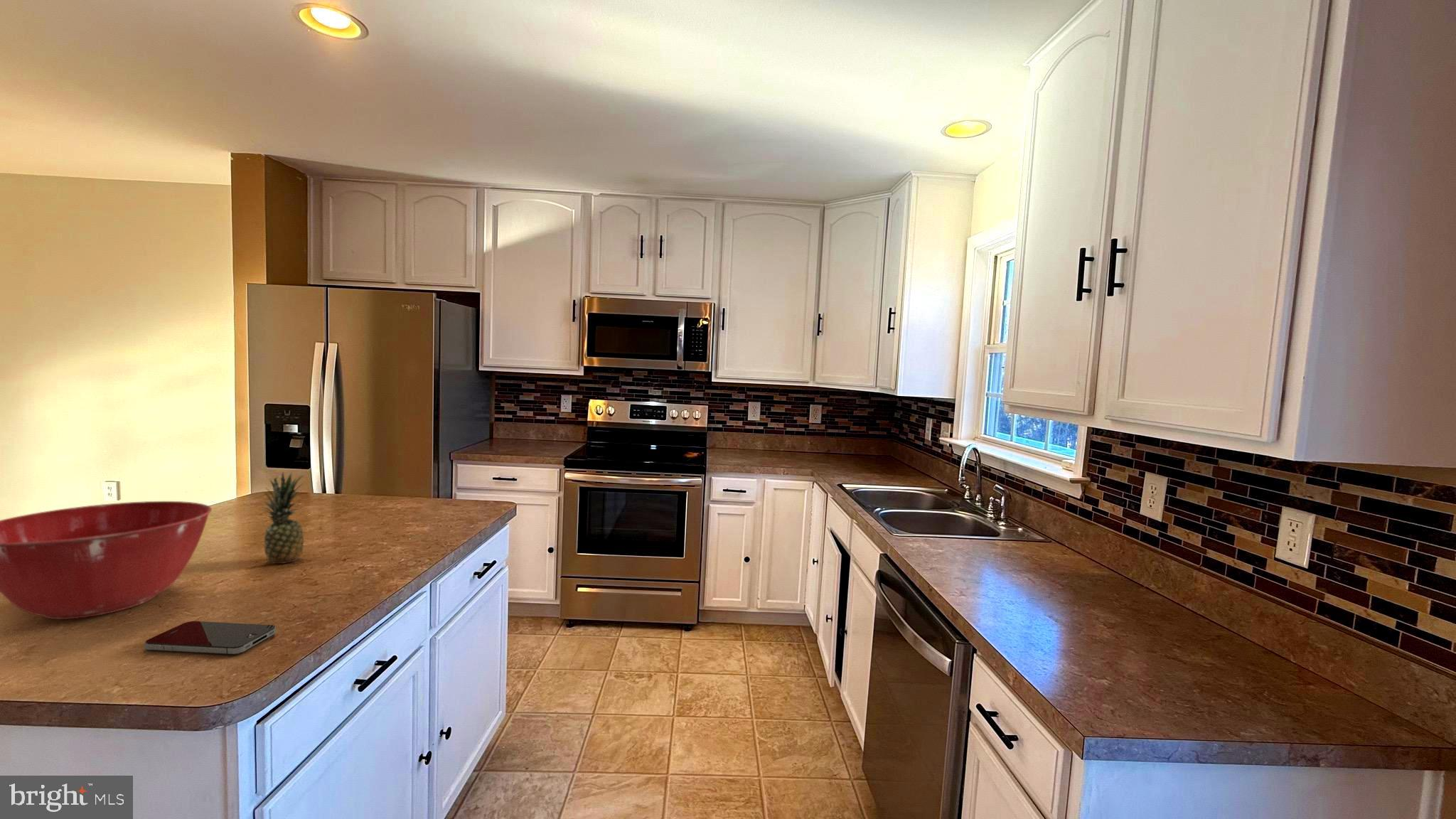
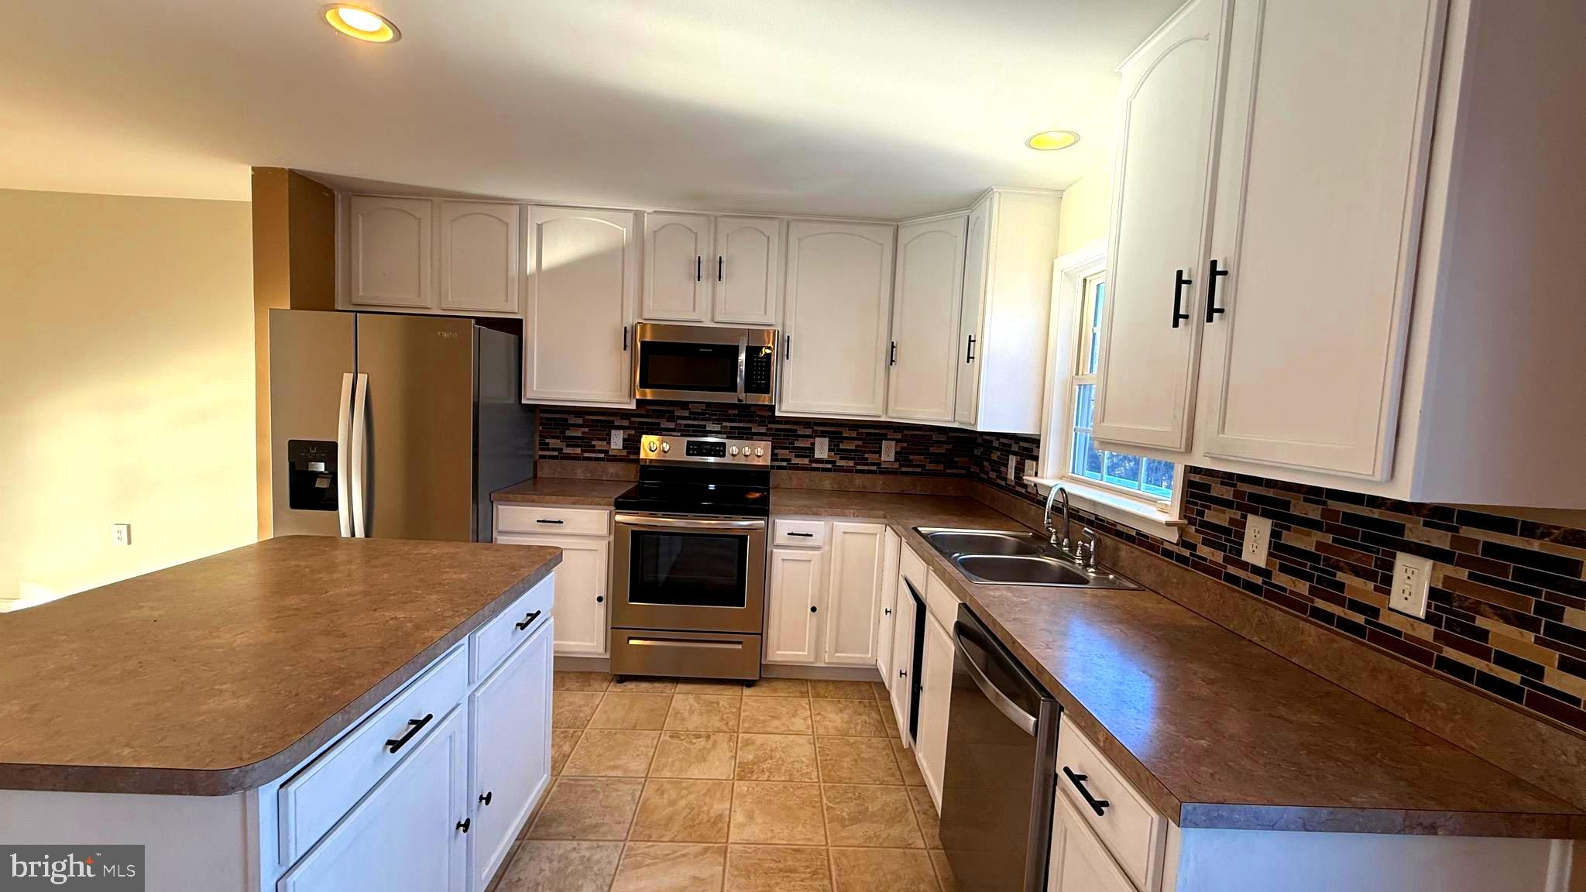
- mixing bowl (102, 560)
- fruit (284, 516)
- smartphone (212, 637)
